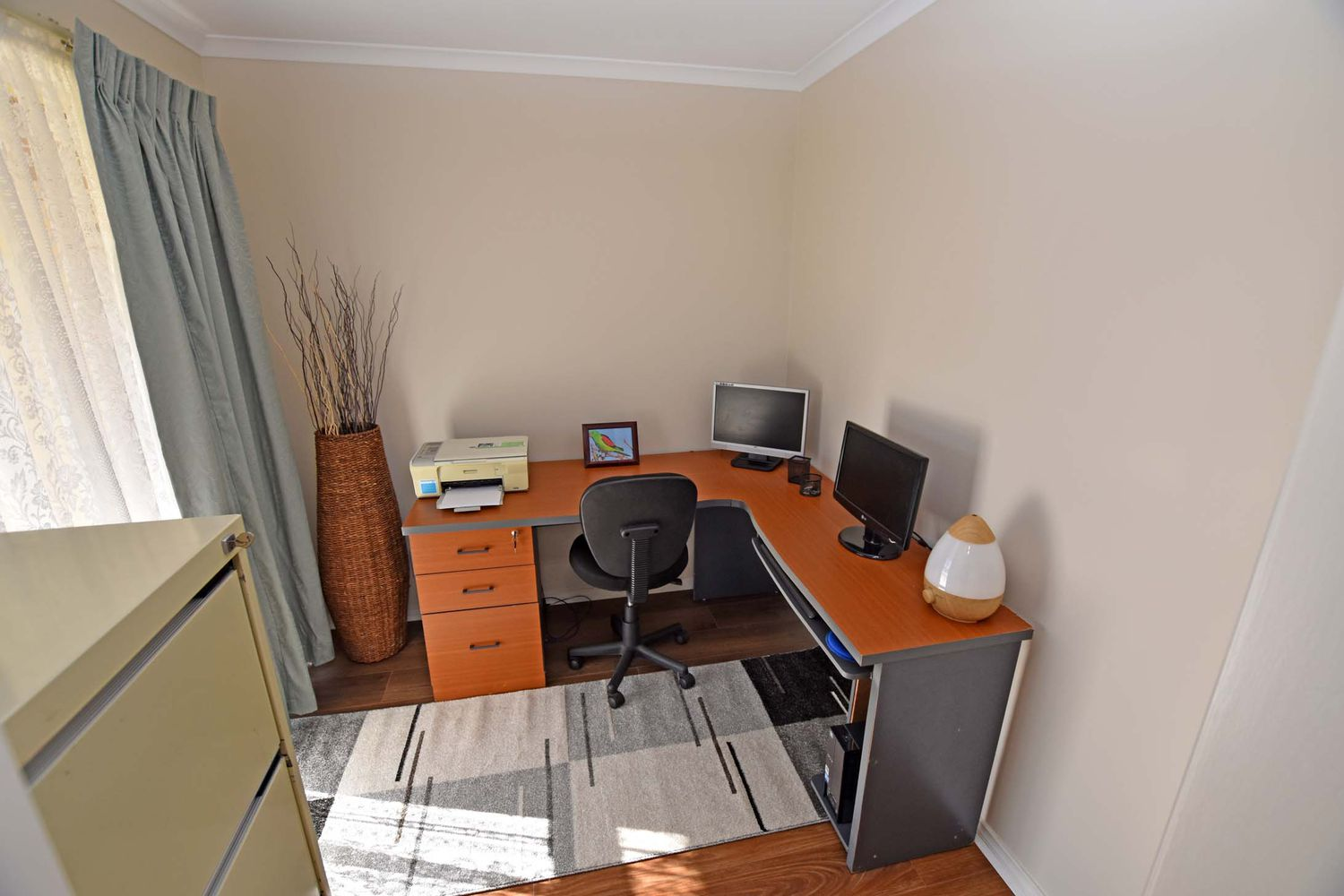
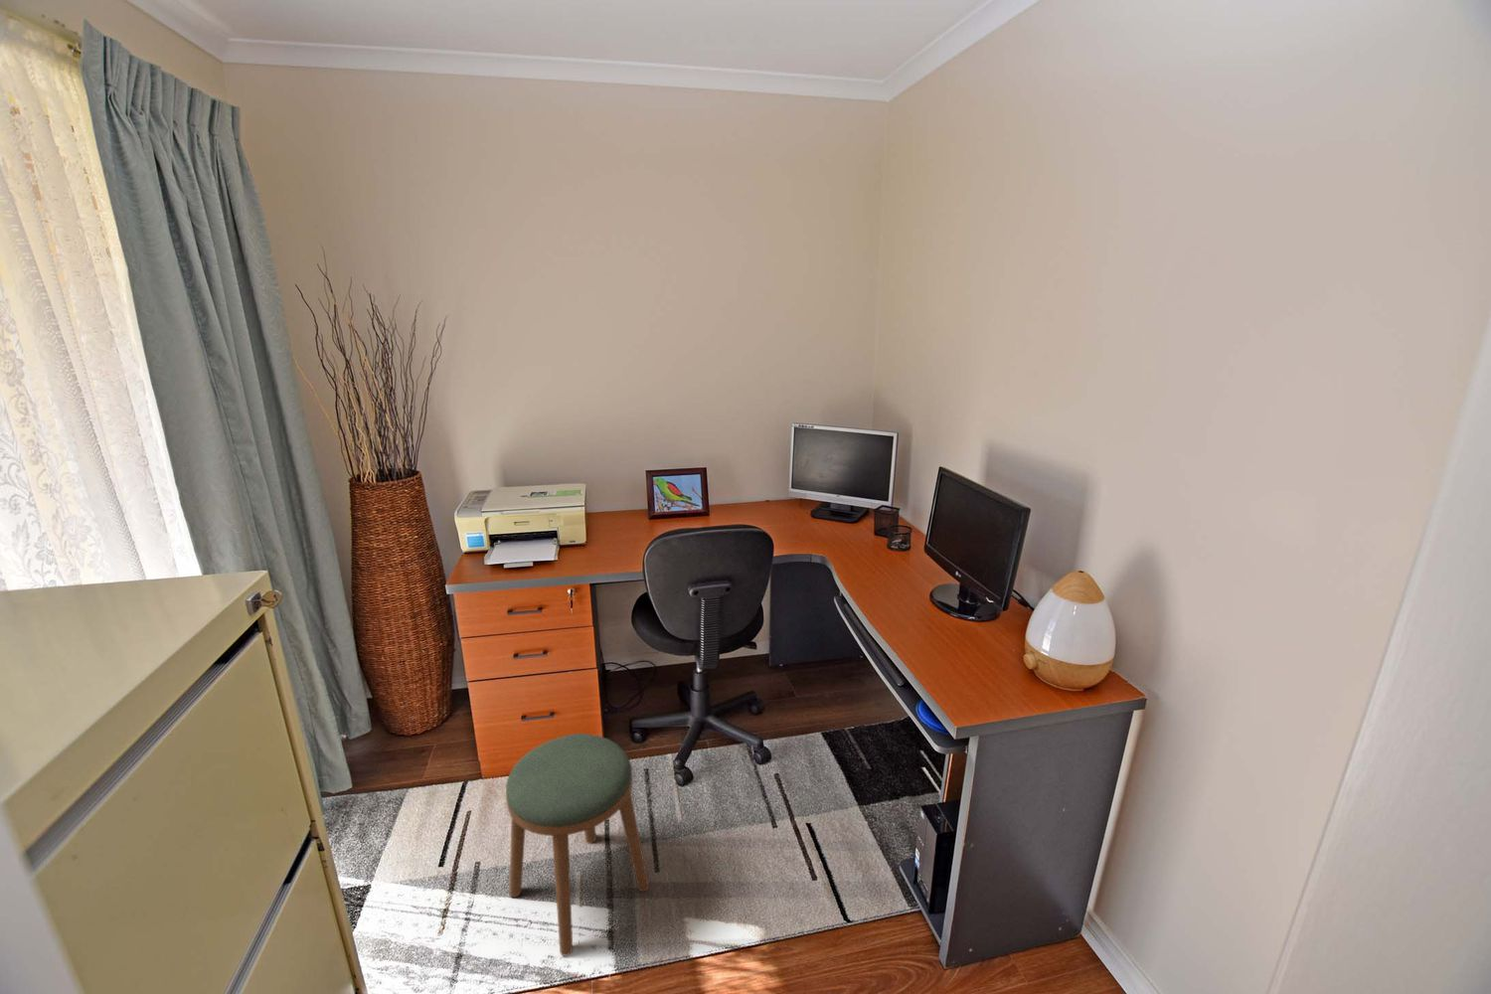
+ stool (575, 828)
